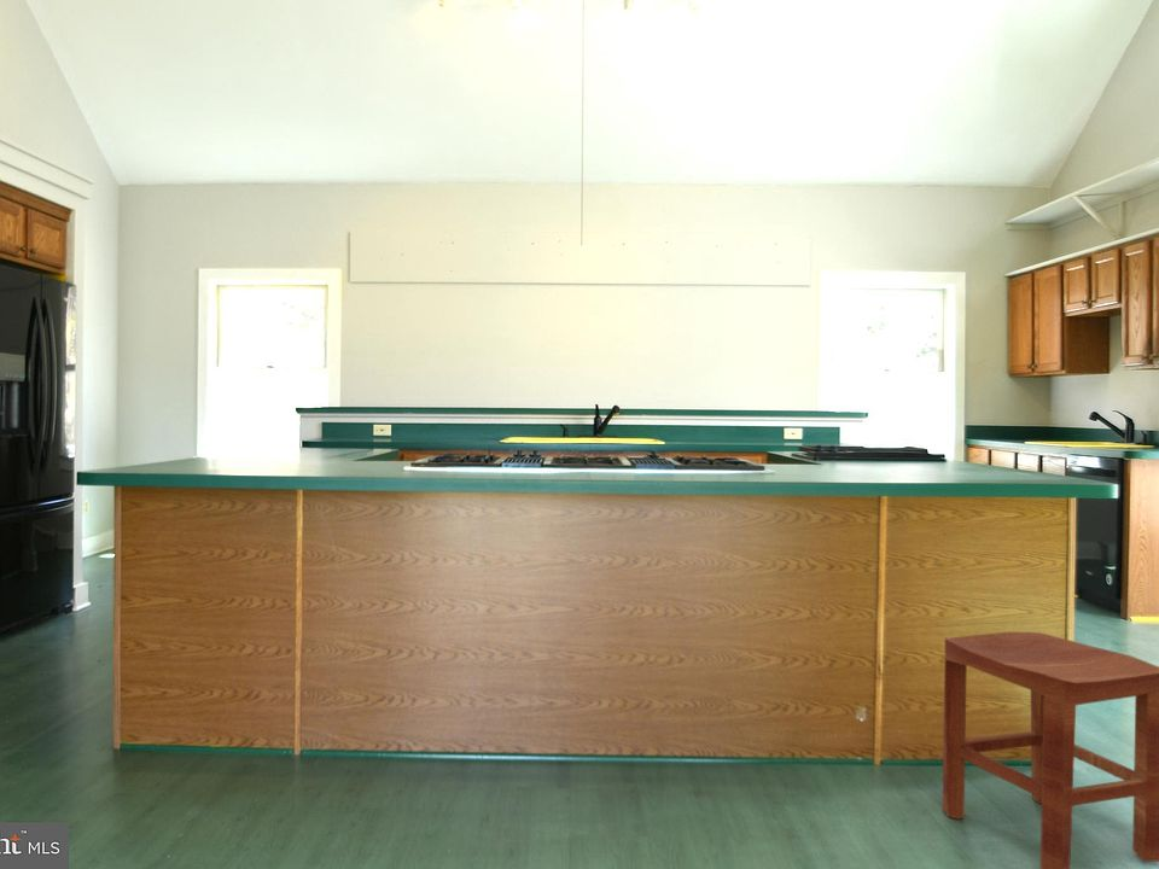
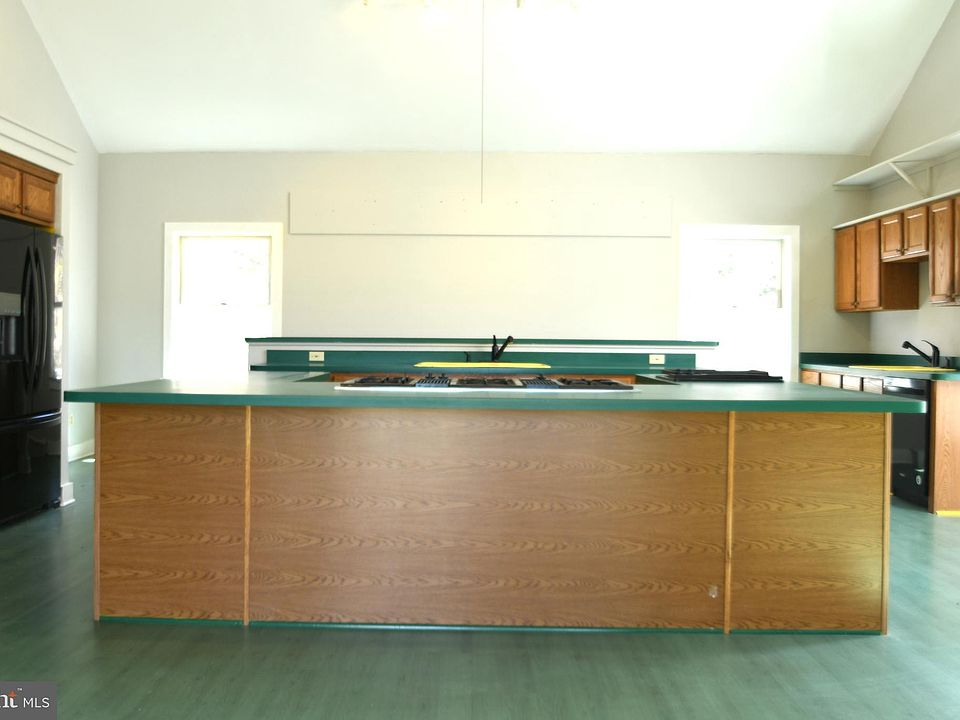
- stool (1047, 741)
